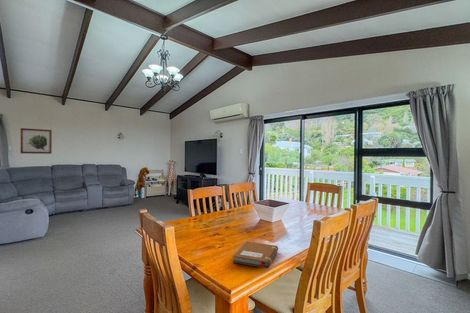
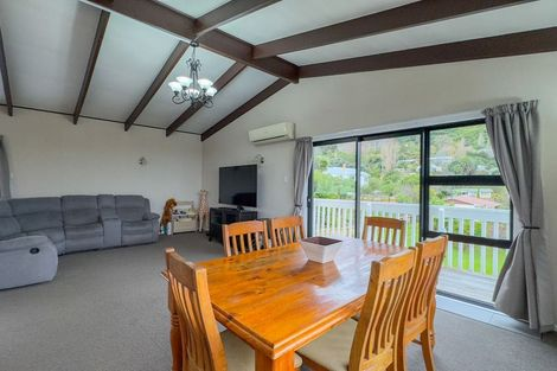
- notebook (256, 254)
- wall art (36, 141)
